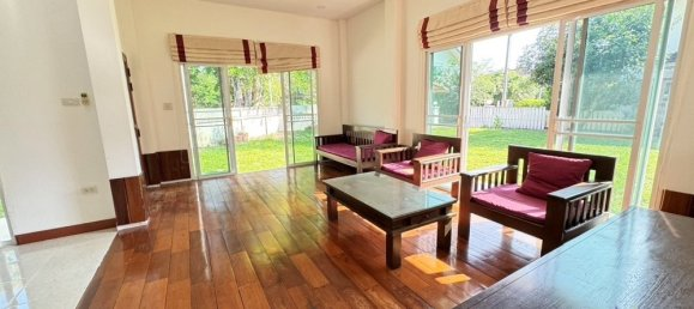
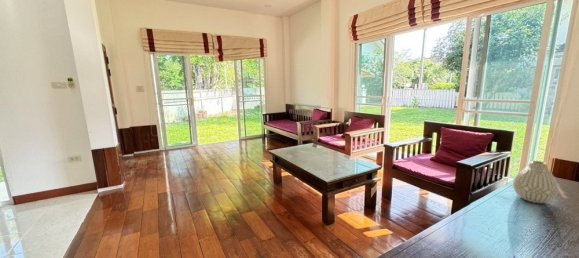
+ vase (535, 181)
